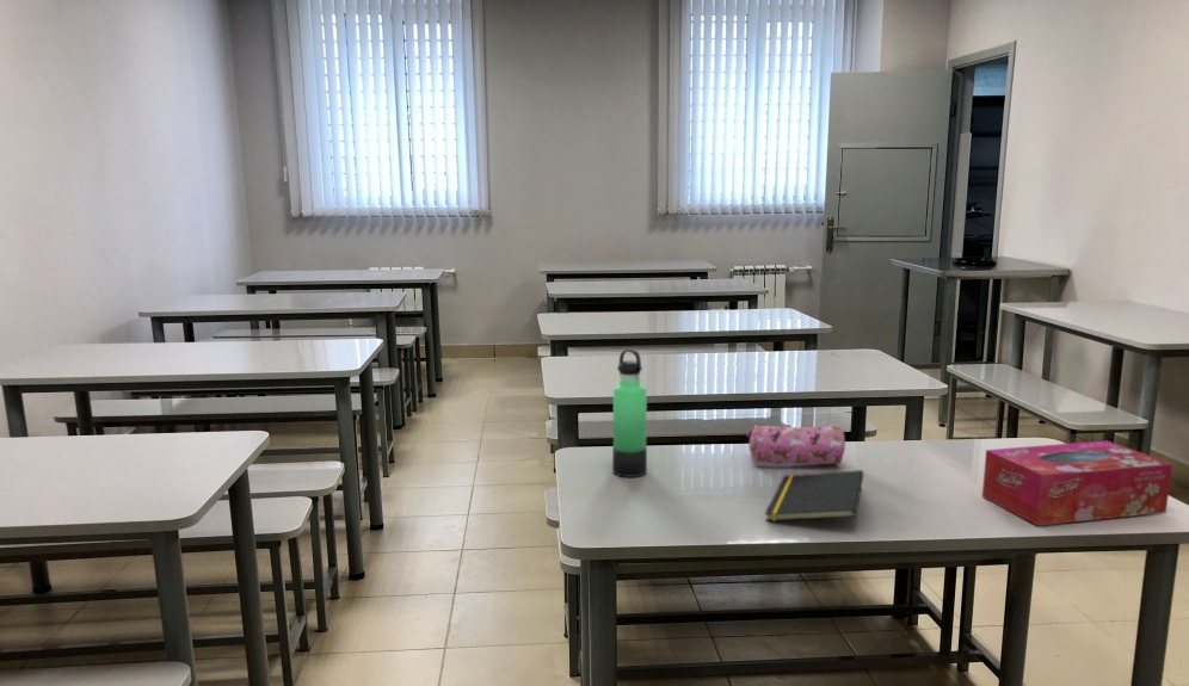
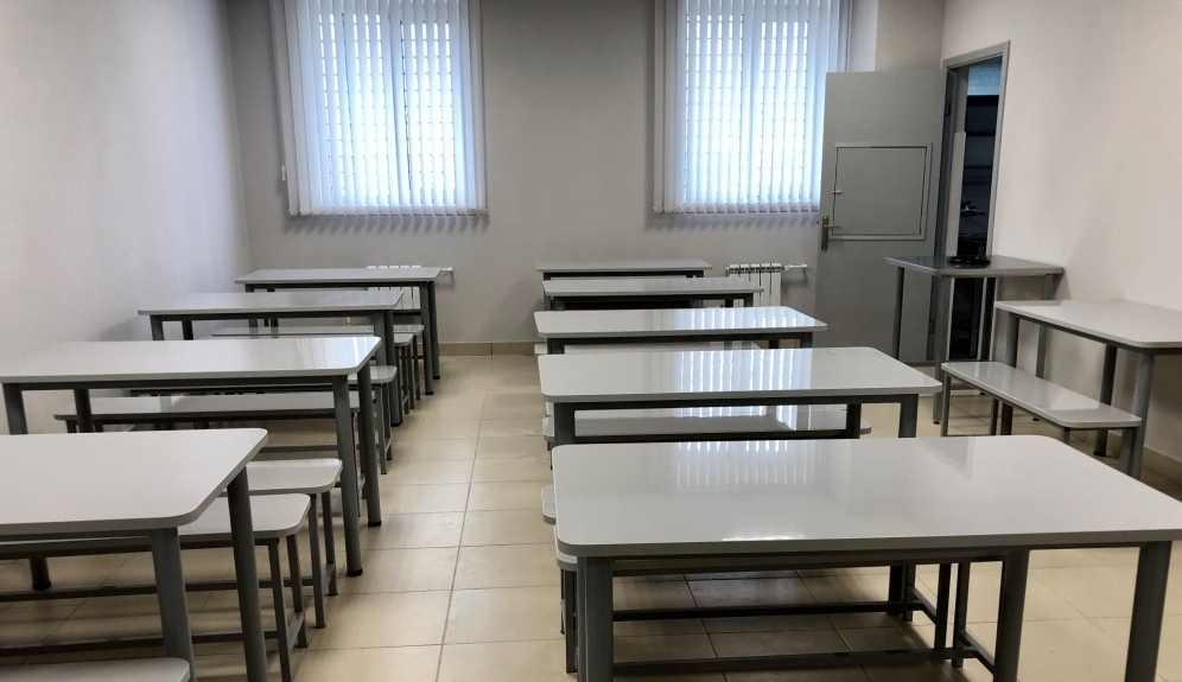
- tissue box (1073, 480)
- notepad (815, 494)
- thermos bottle (629, 410)
- pencil case (795, 444)
